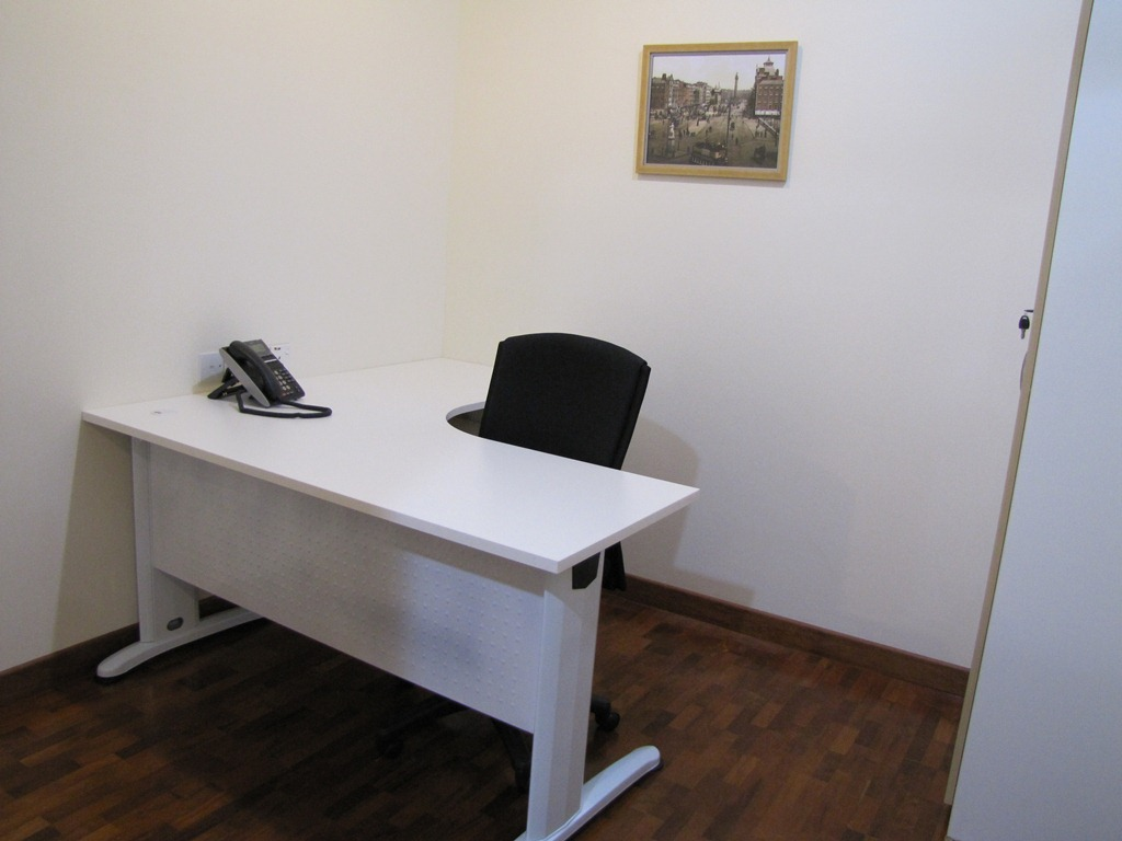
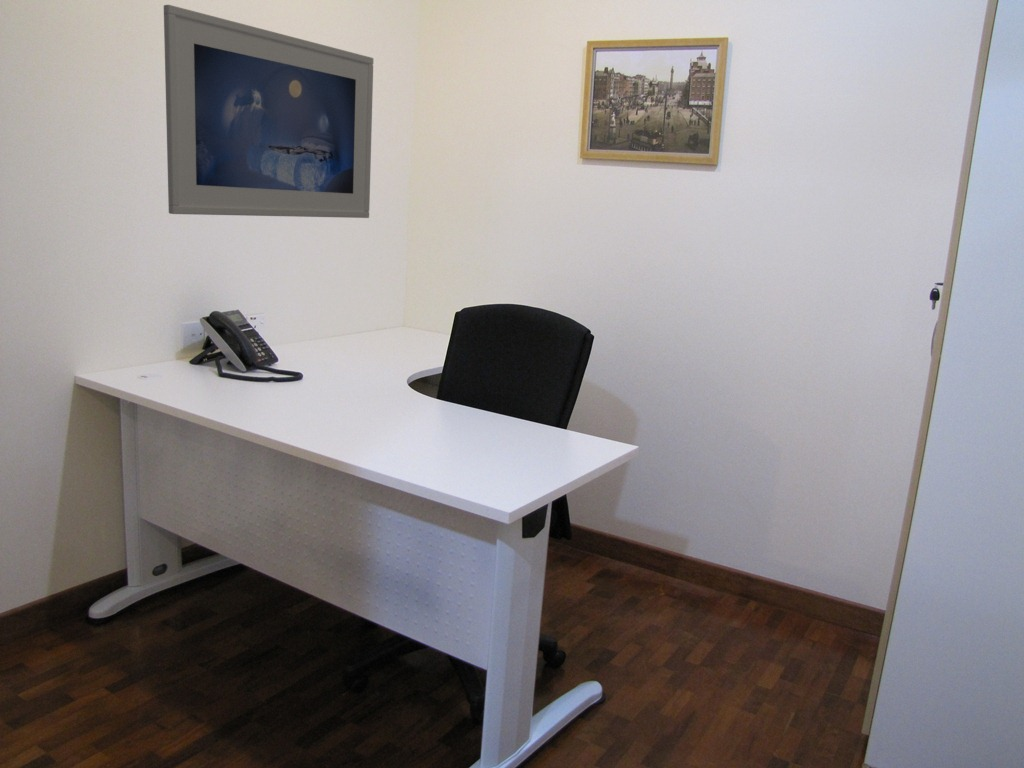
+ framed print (281, 127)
